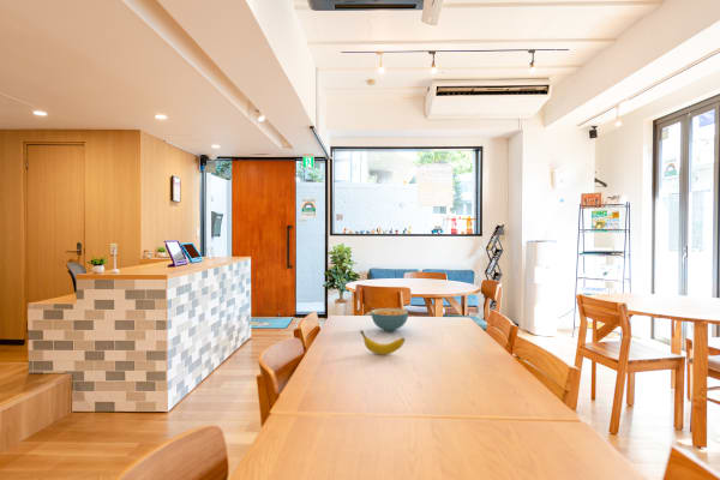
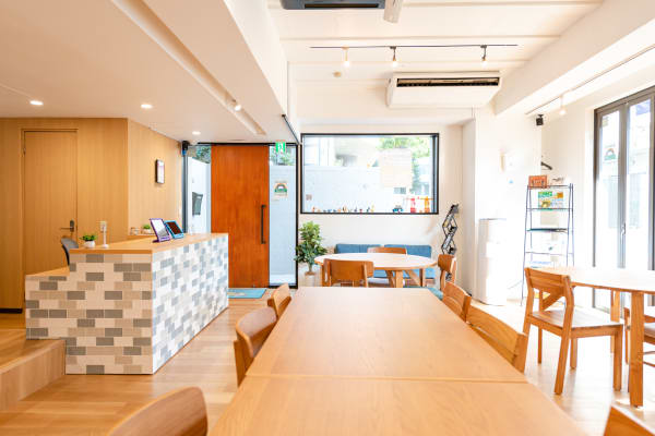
- cereal bowl (389, 320)
- banana (382, 344)
